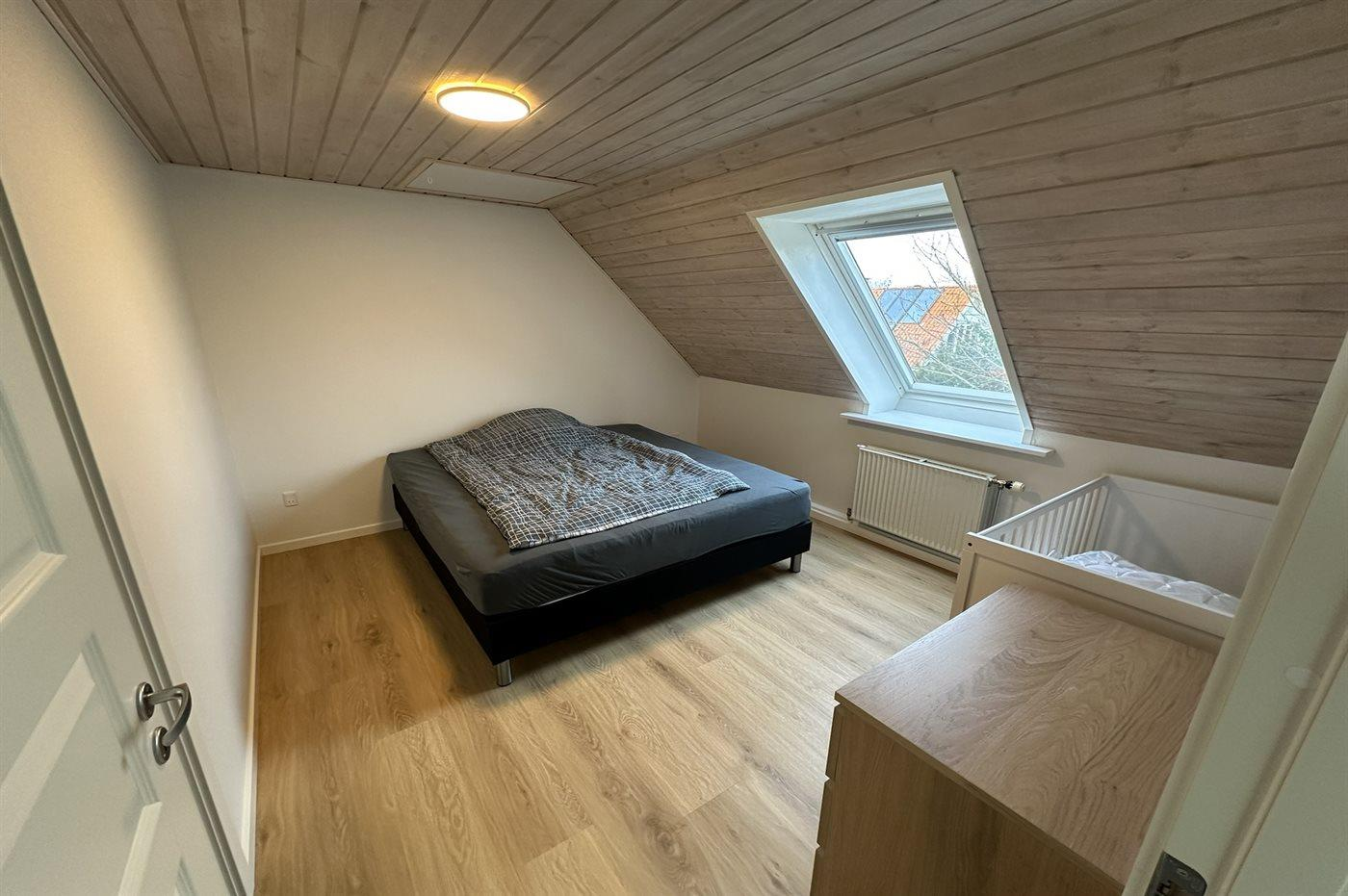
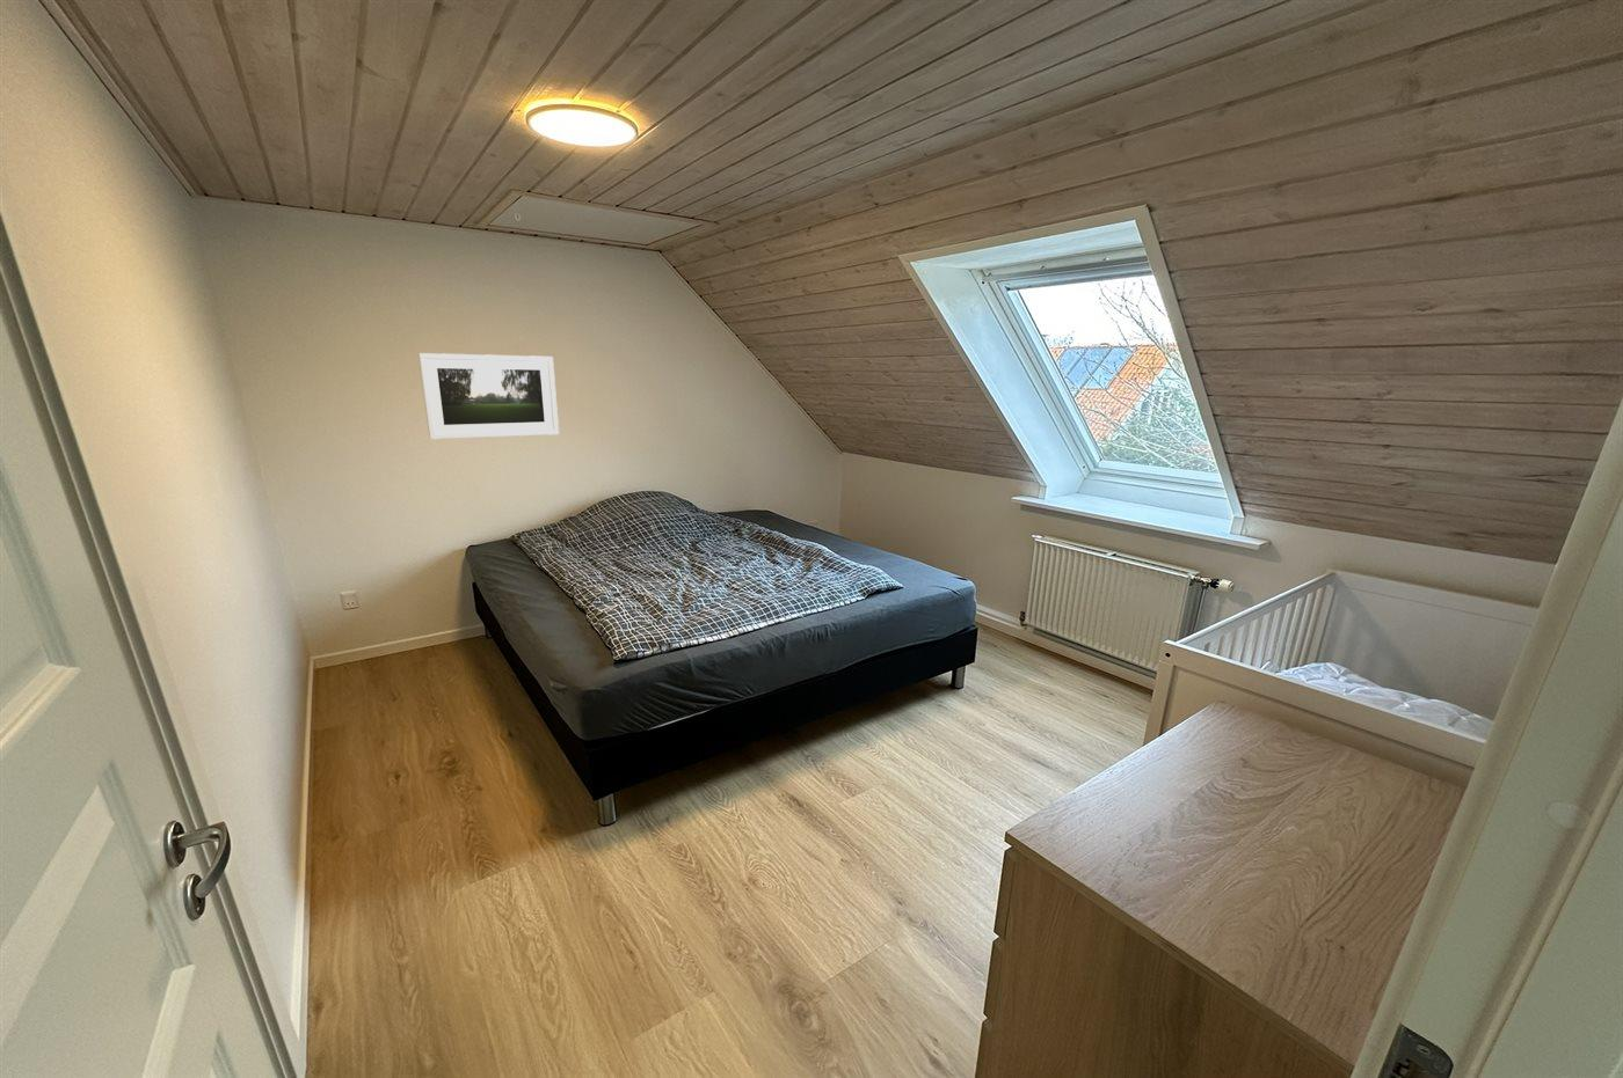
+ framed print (492, 396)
